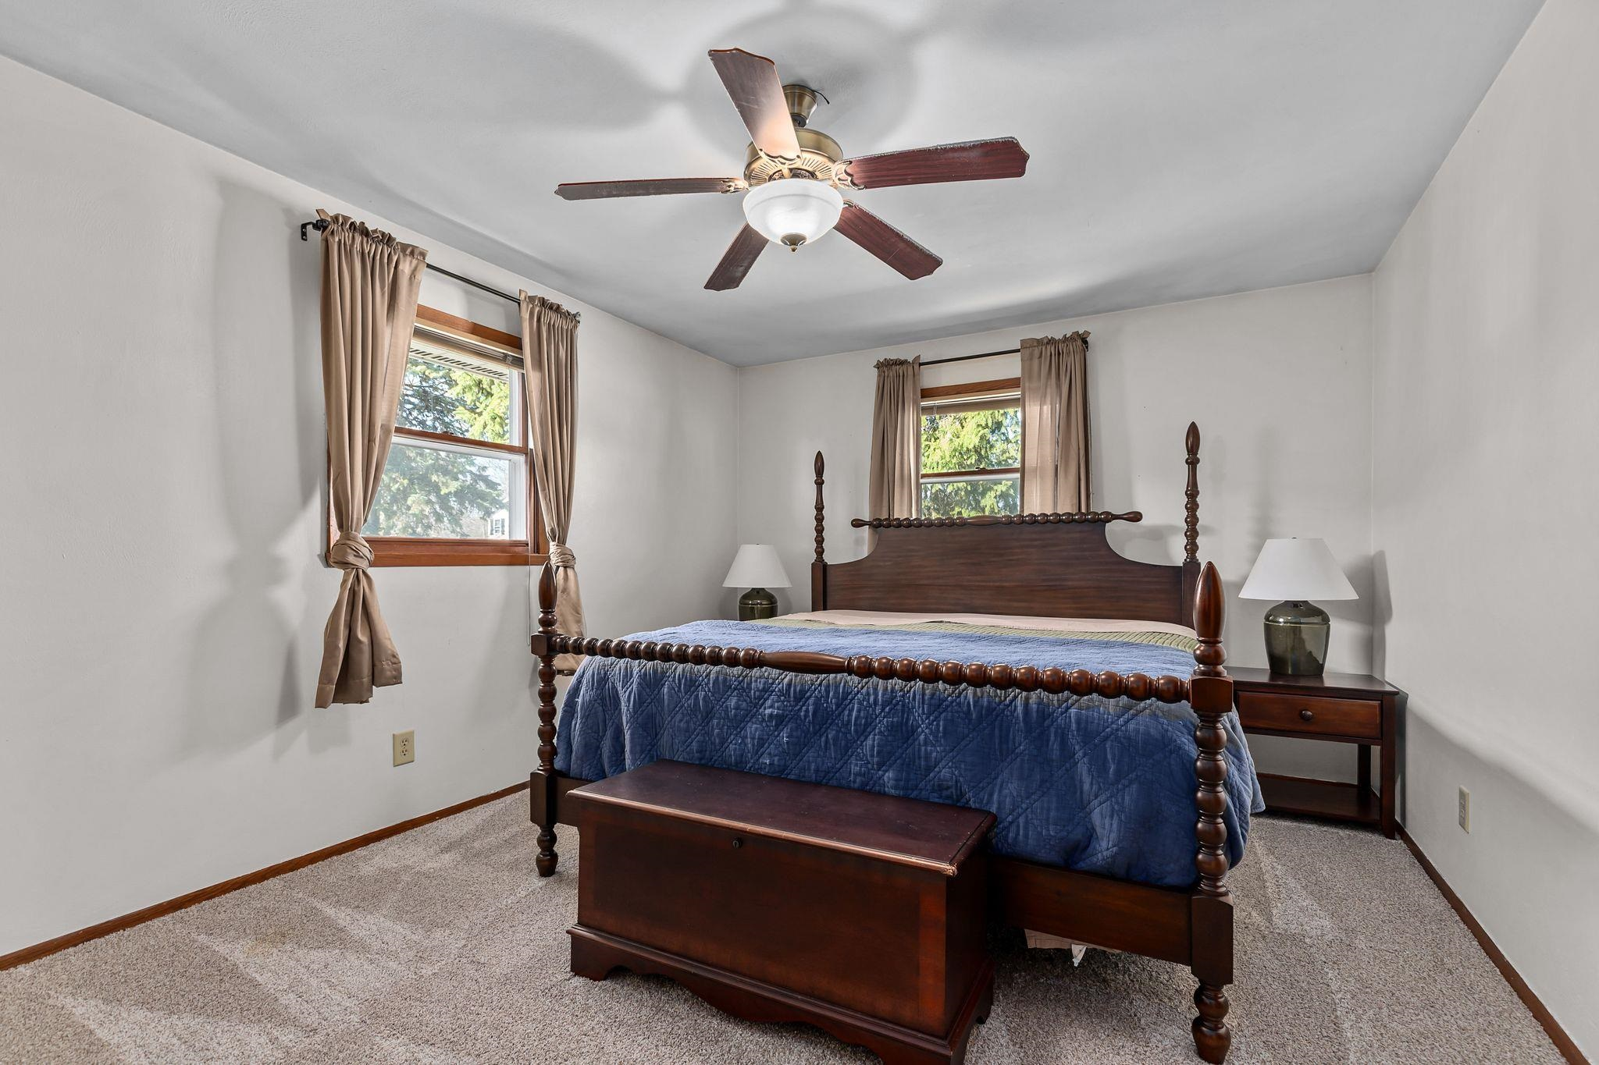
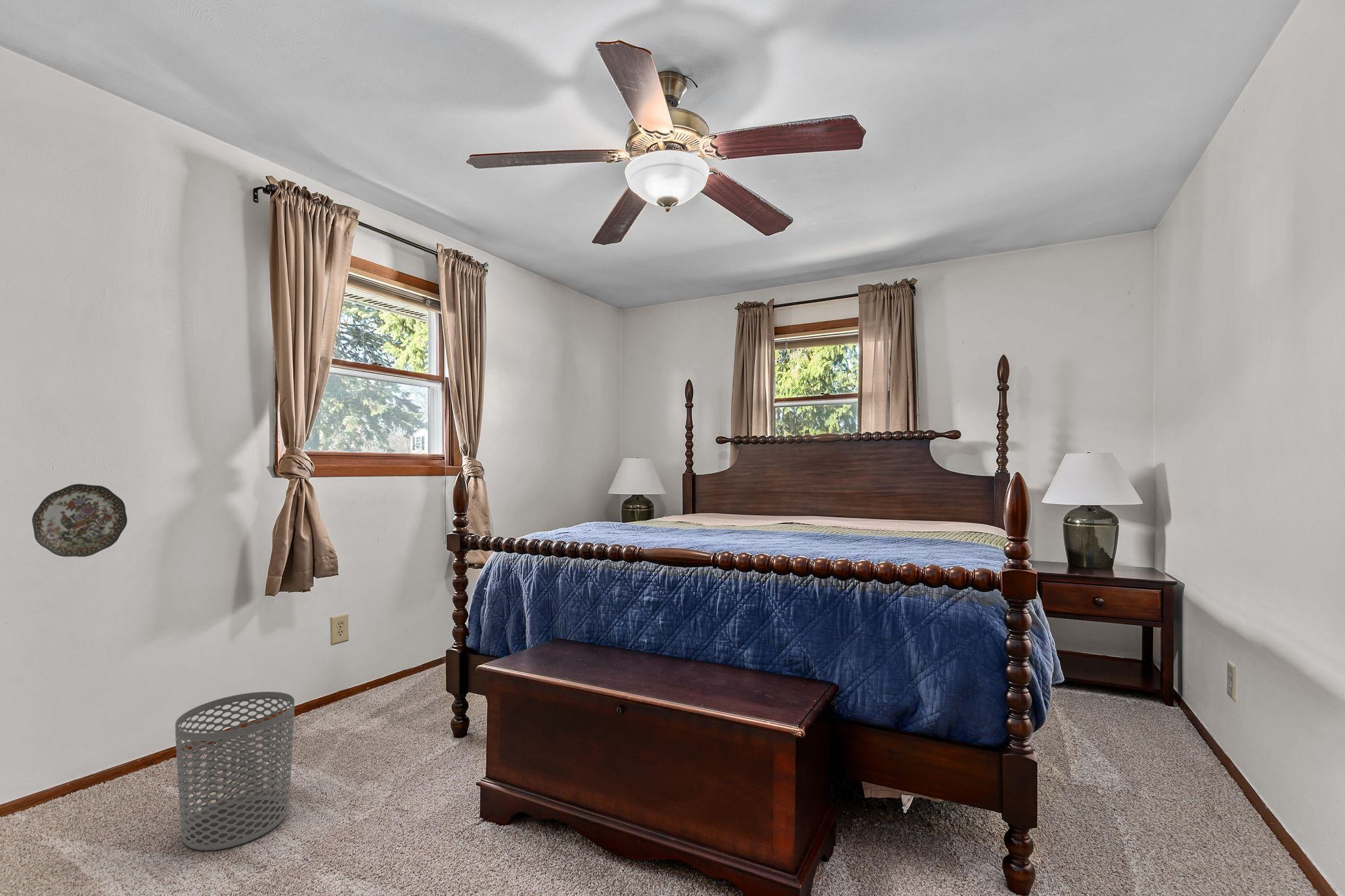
+ decorative plate (80, 520)
+ waste bin (236, 767)
